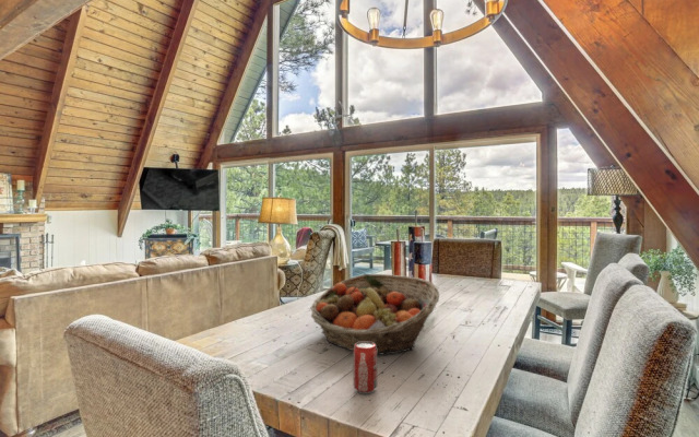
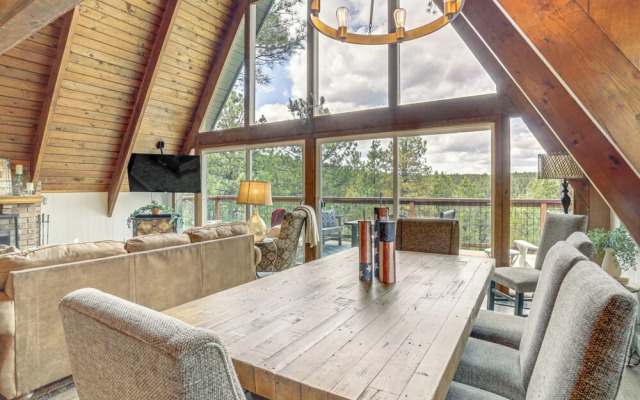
- beverage can (365, 367)
- fruit basket (372, 309)
